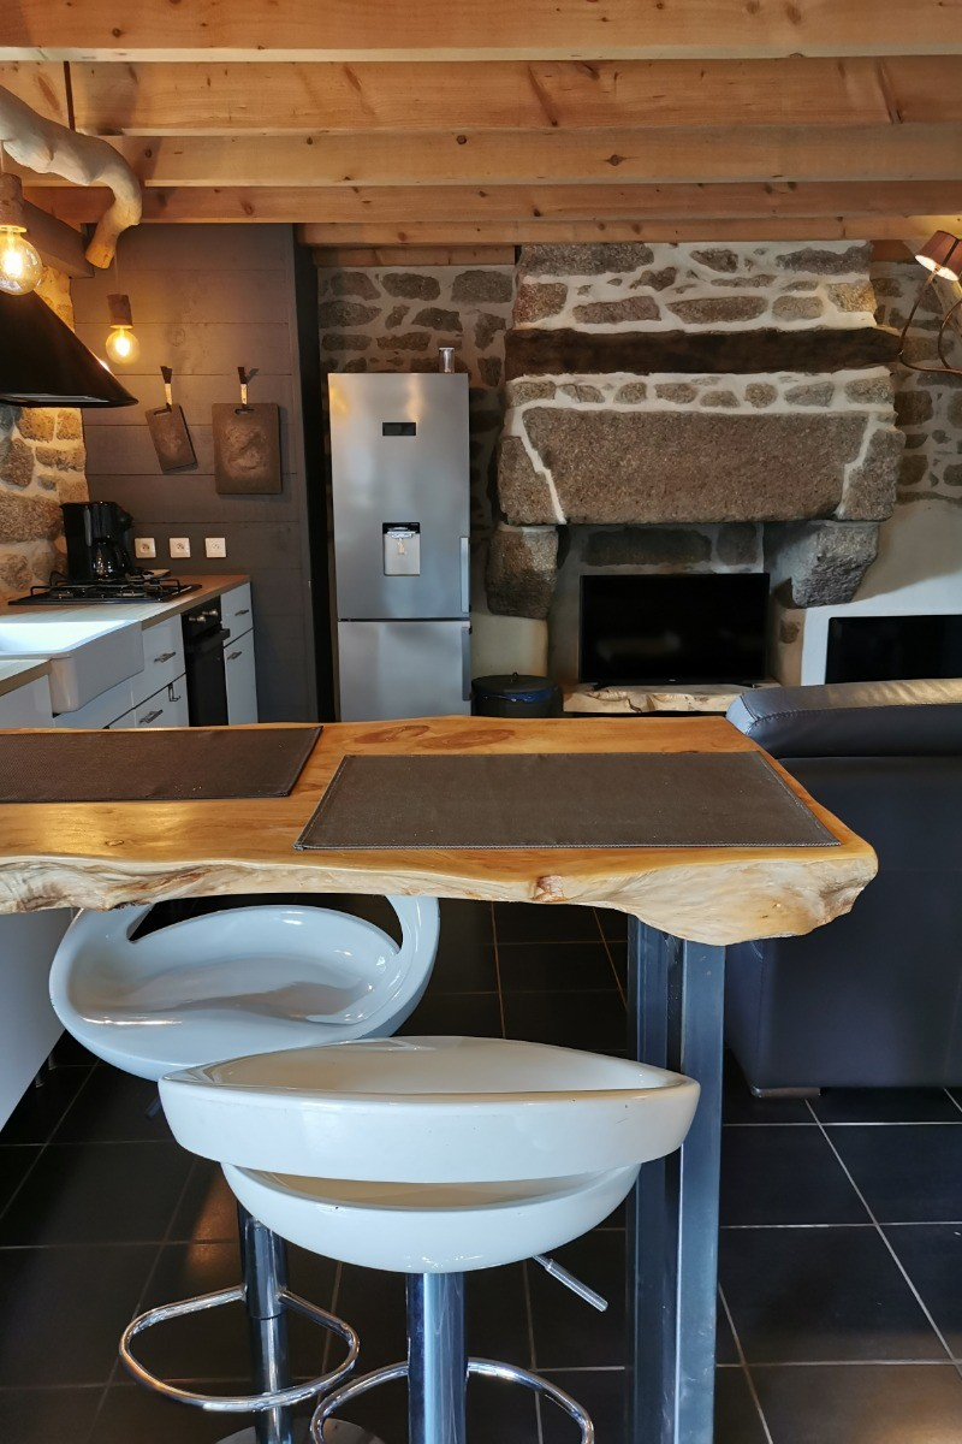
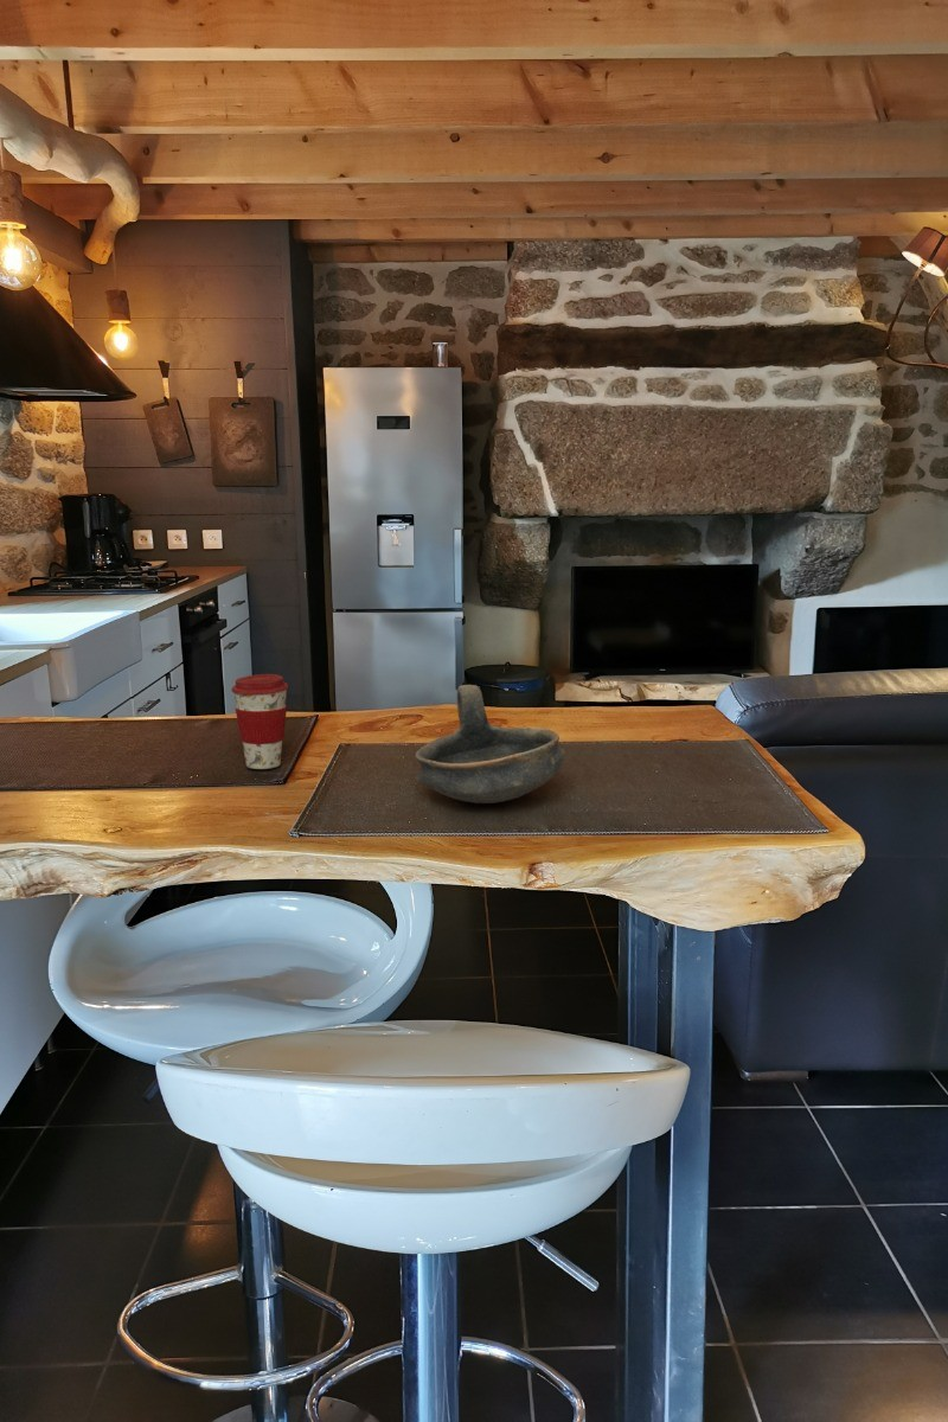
+ oil lamp (488, 745)
+ coffee cup (261, 722)
